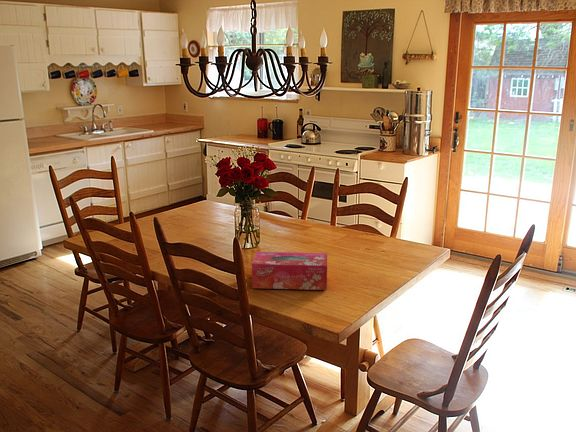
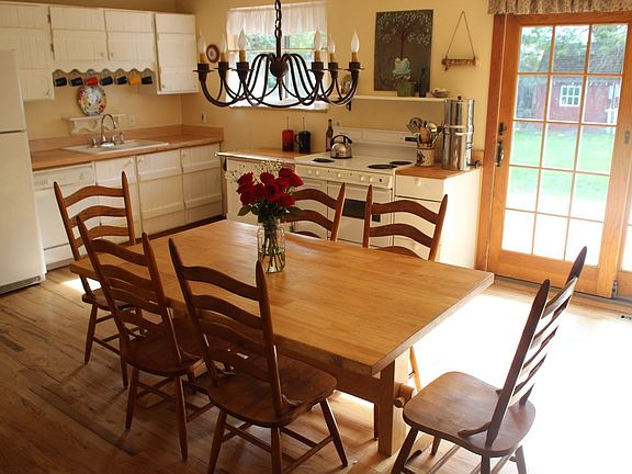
- tissue box (290, 270)
